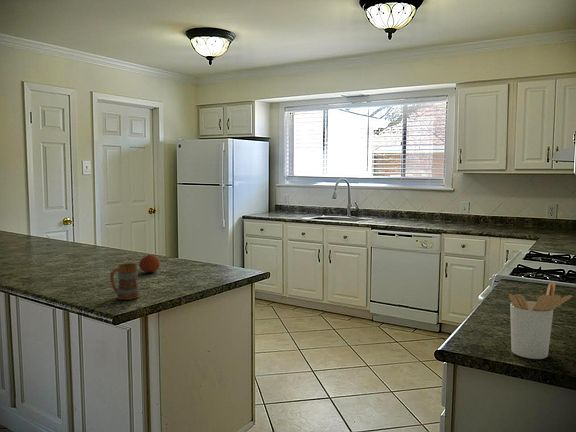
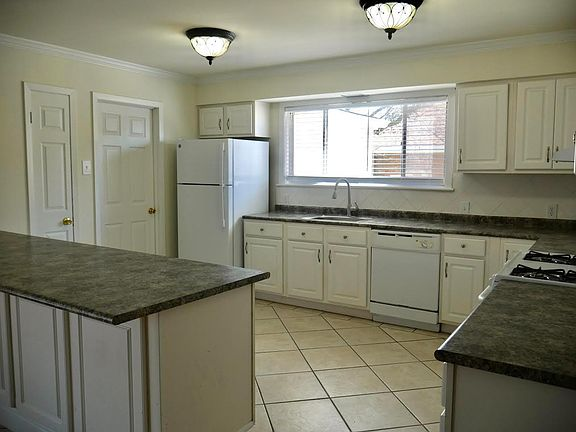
- mug (124, 280)
- fruit (149, 263)
- utensil holder (538, 321)
